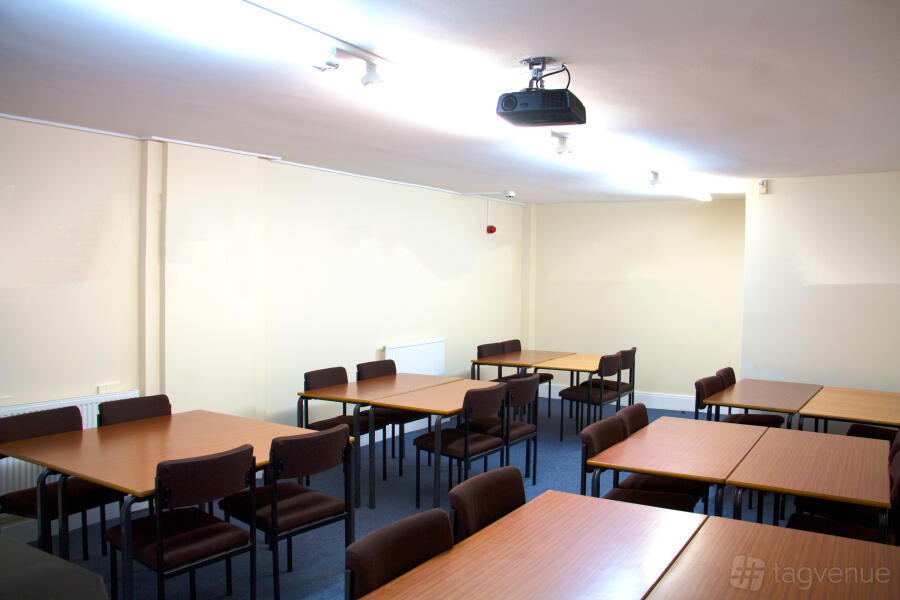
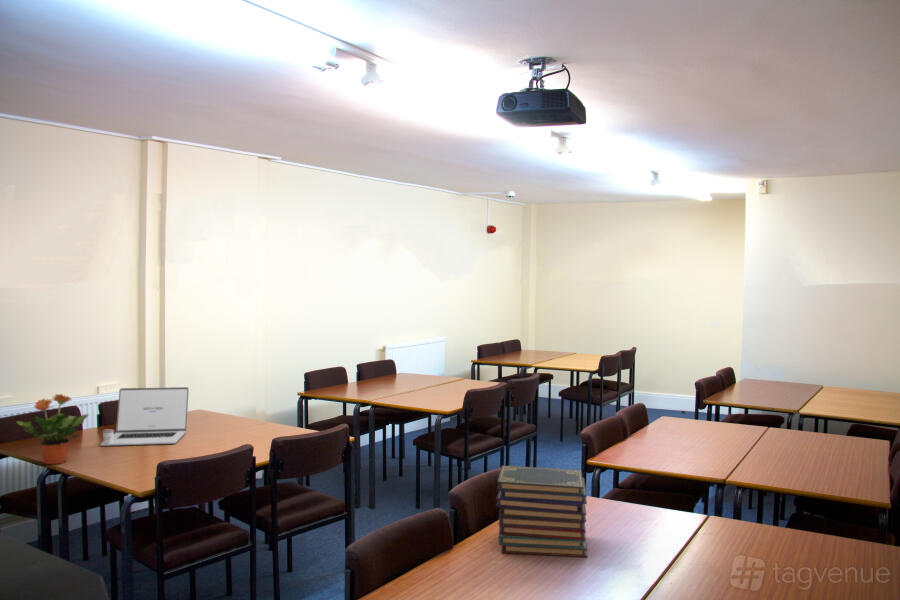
+ book stack (541, 509)
+ potted plant (53, 428)
+ laptop (146, 415)
